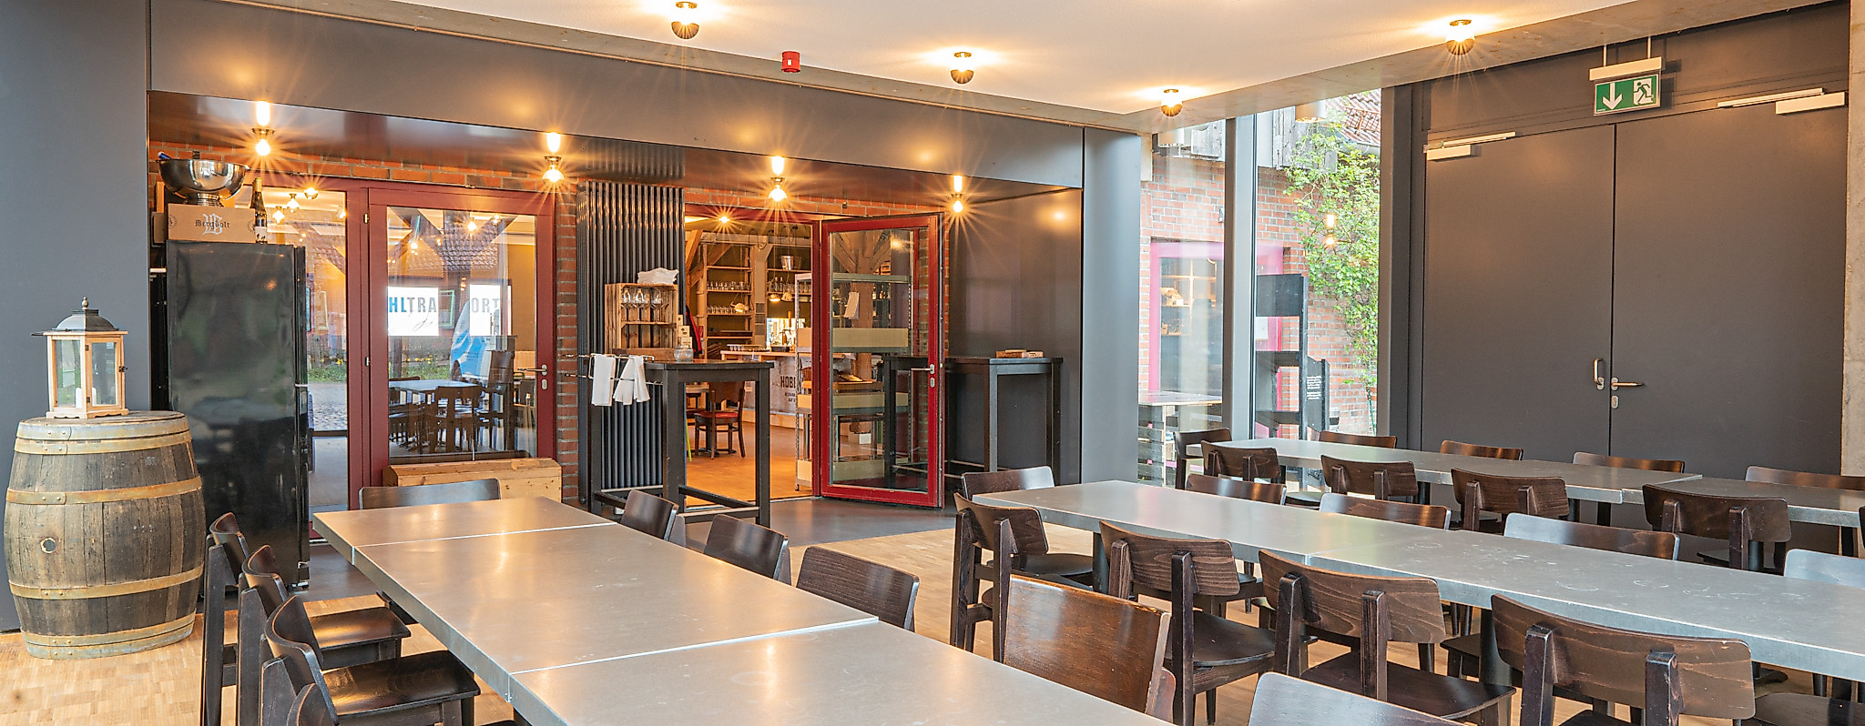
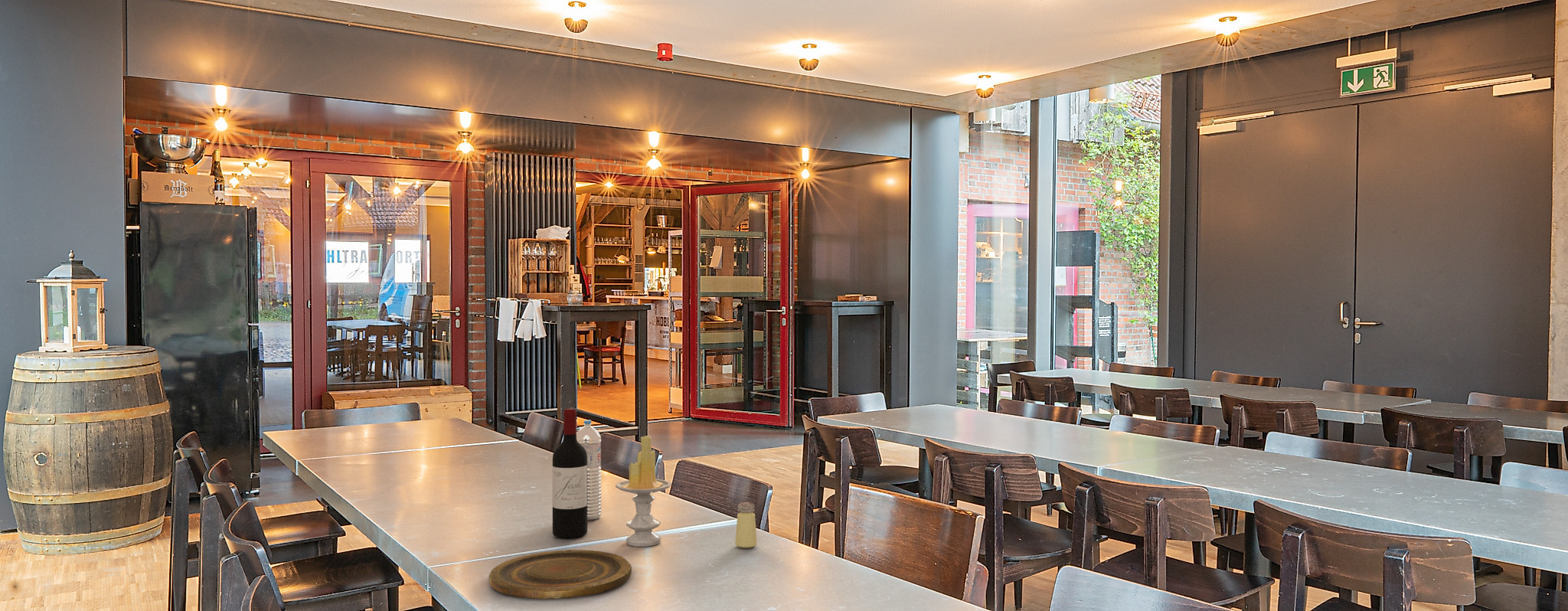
+ plate (561, 573)
+ saltshaker (746, 524)
+ candle (643, 488)
+ wine bottle (570, 472)
+ water bottle (587, 469)
